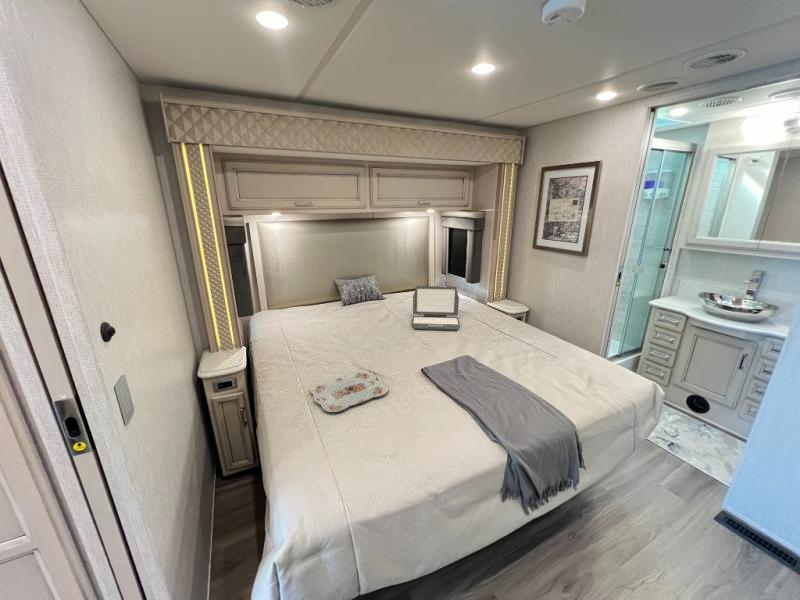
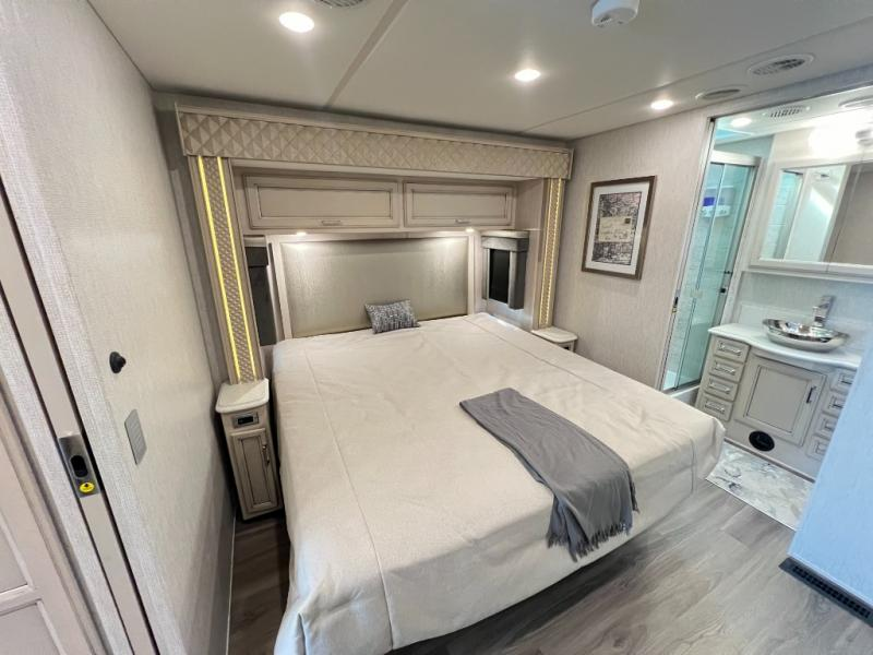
- laptop (436, 307)
- serving tray (349, 389)
